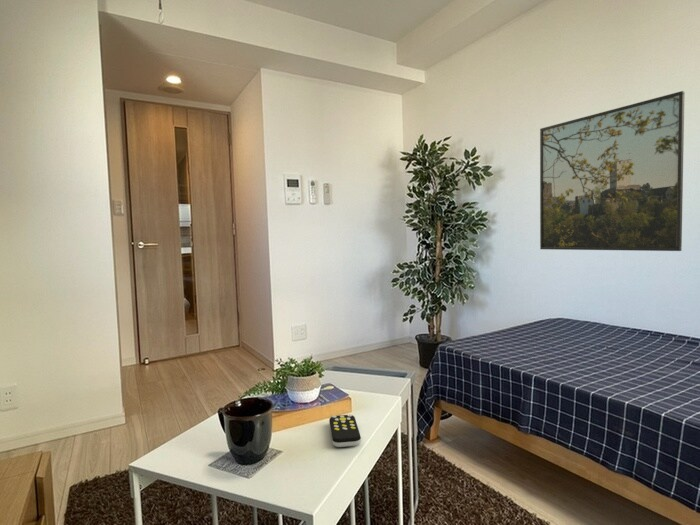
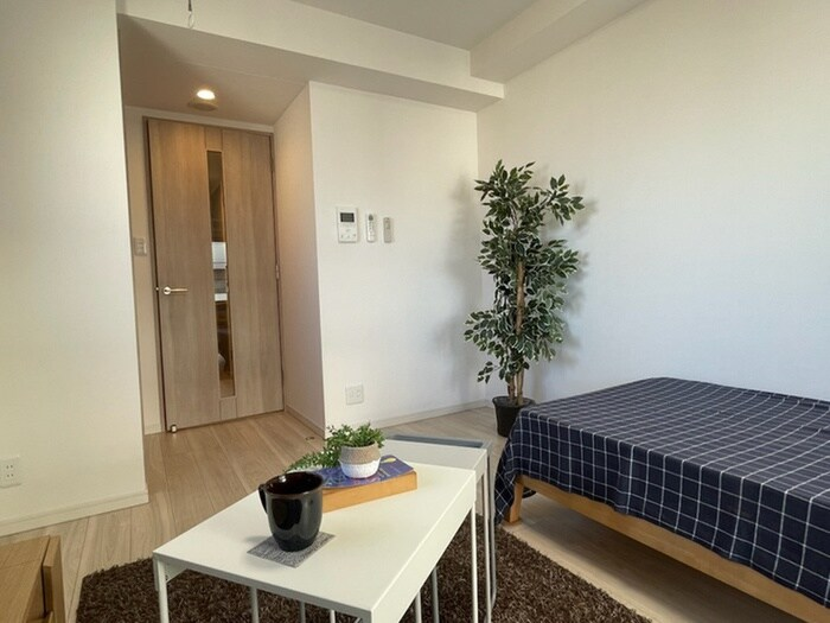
- remote control (344, 429)
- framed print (601, 181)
